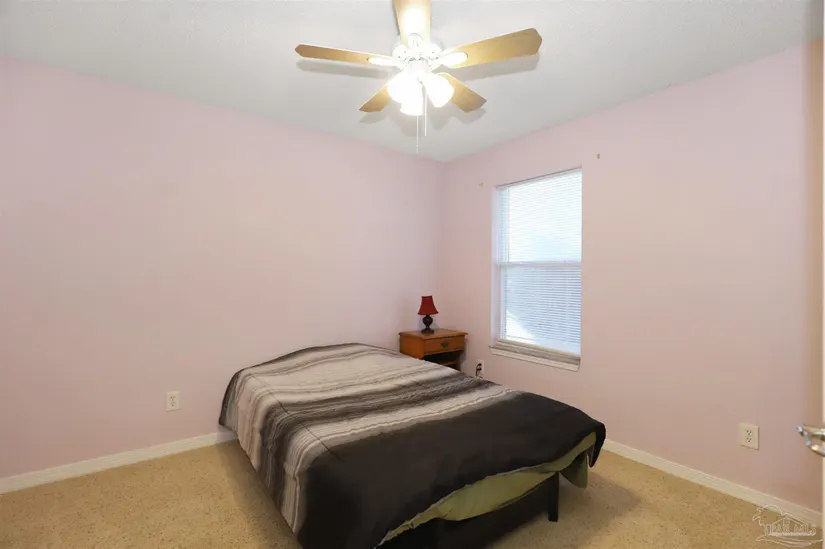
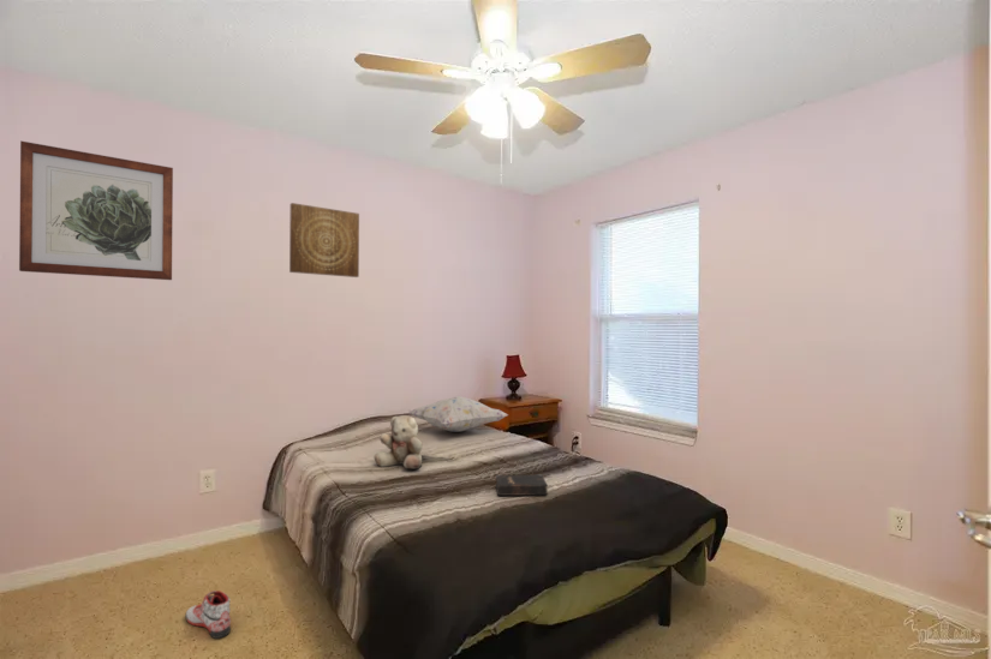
+ sneaker (208, 606)
+ wall art (101, 216)
+ teddy bear (398, 442)
+ decorative pillow (458, 413)
+ wall art (326, 241)
+ hardback book (520, 485)
